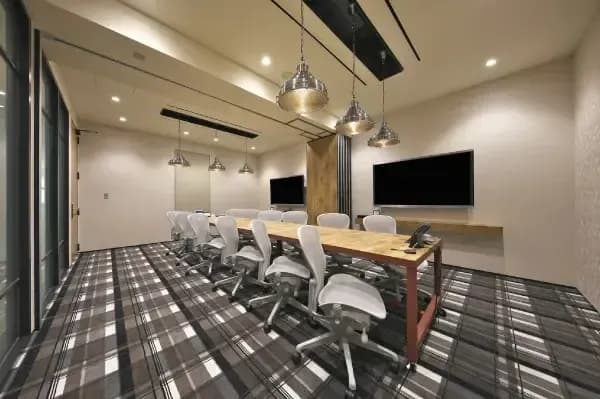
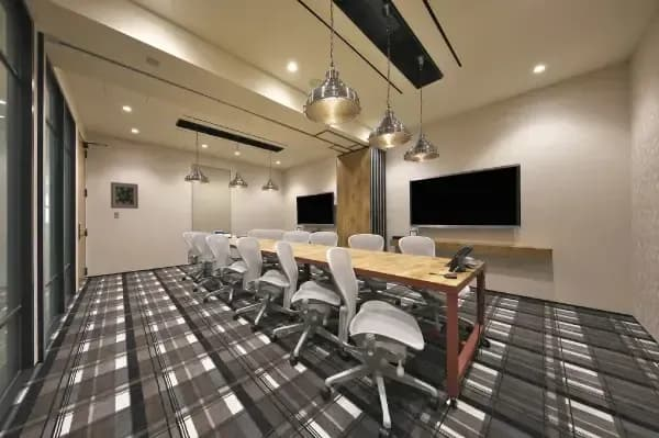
+ wall art (124, 195)
